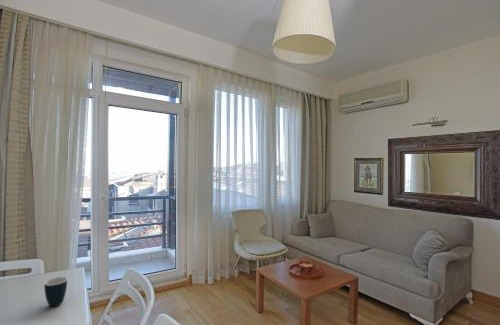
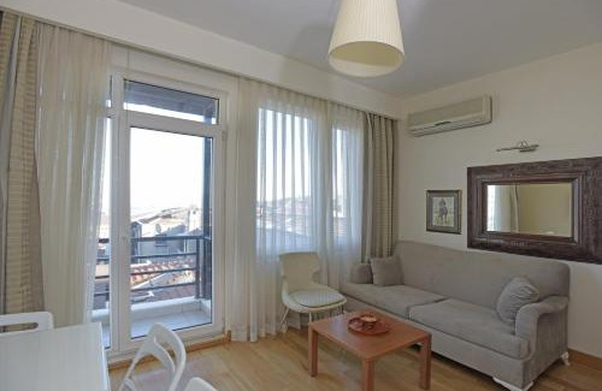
- mug (54, 291)
